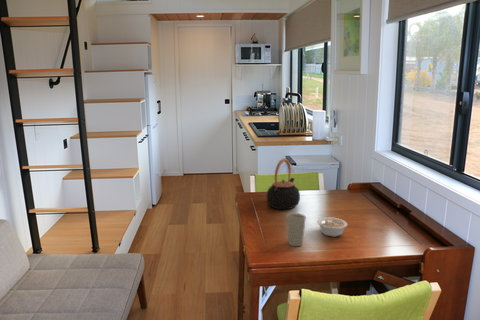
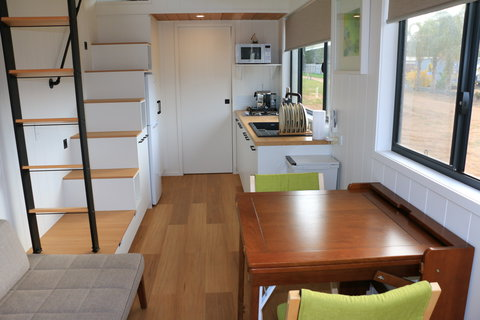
- legume (332, 226)
- teapot (284, 181)
- cup (295, 228)
